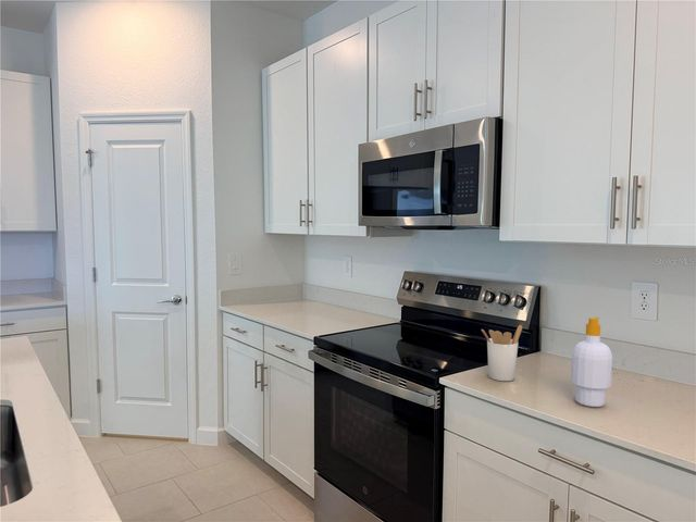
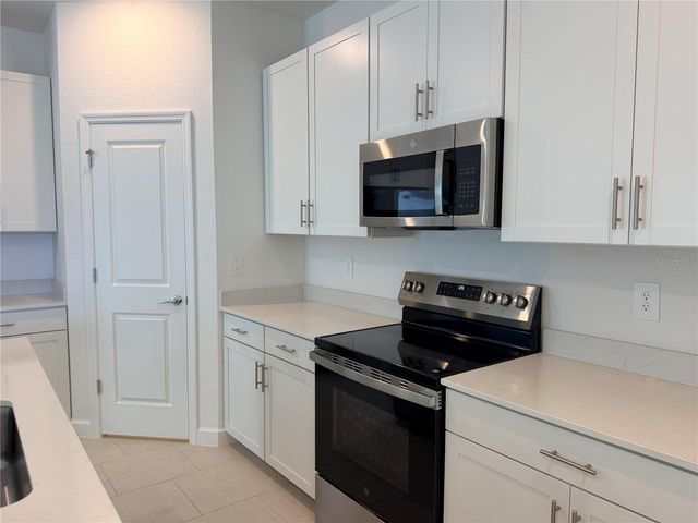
- utensil holder (501, 351)
- soap bottle (592, 361)
